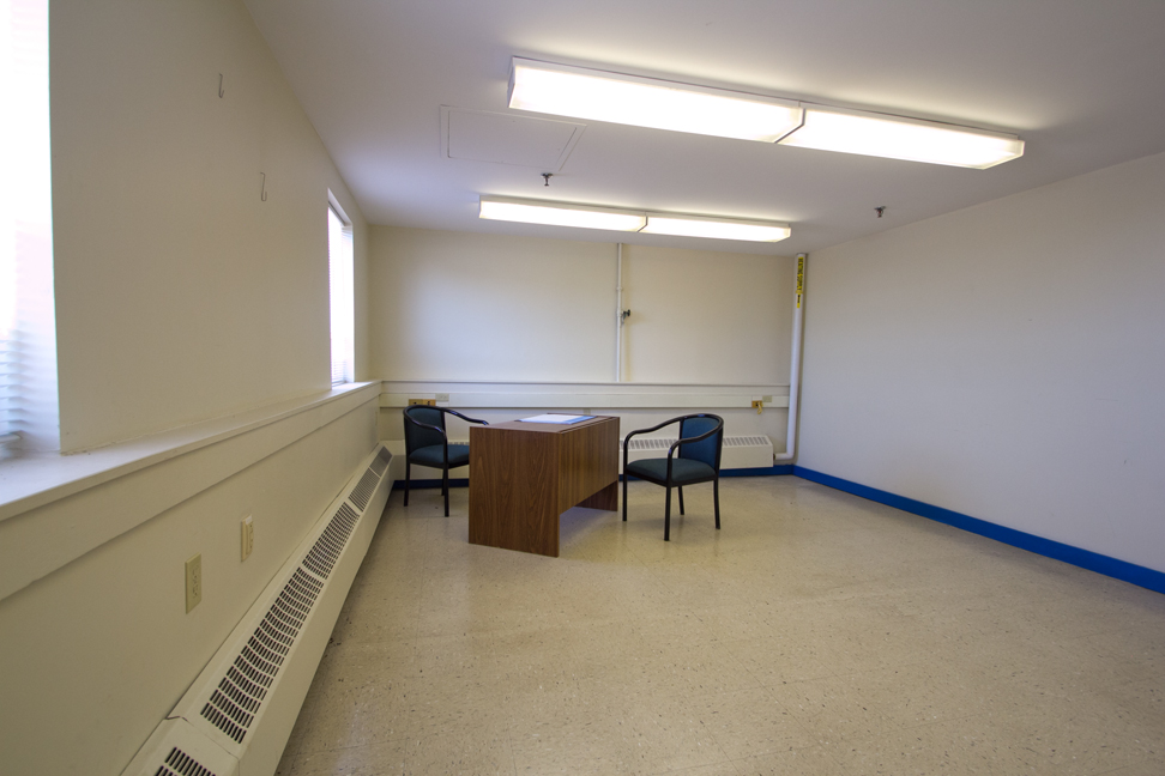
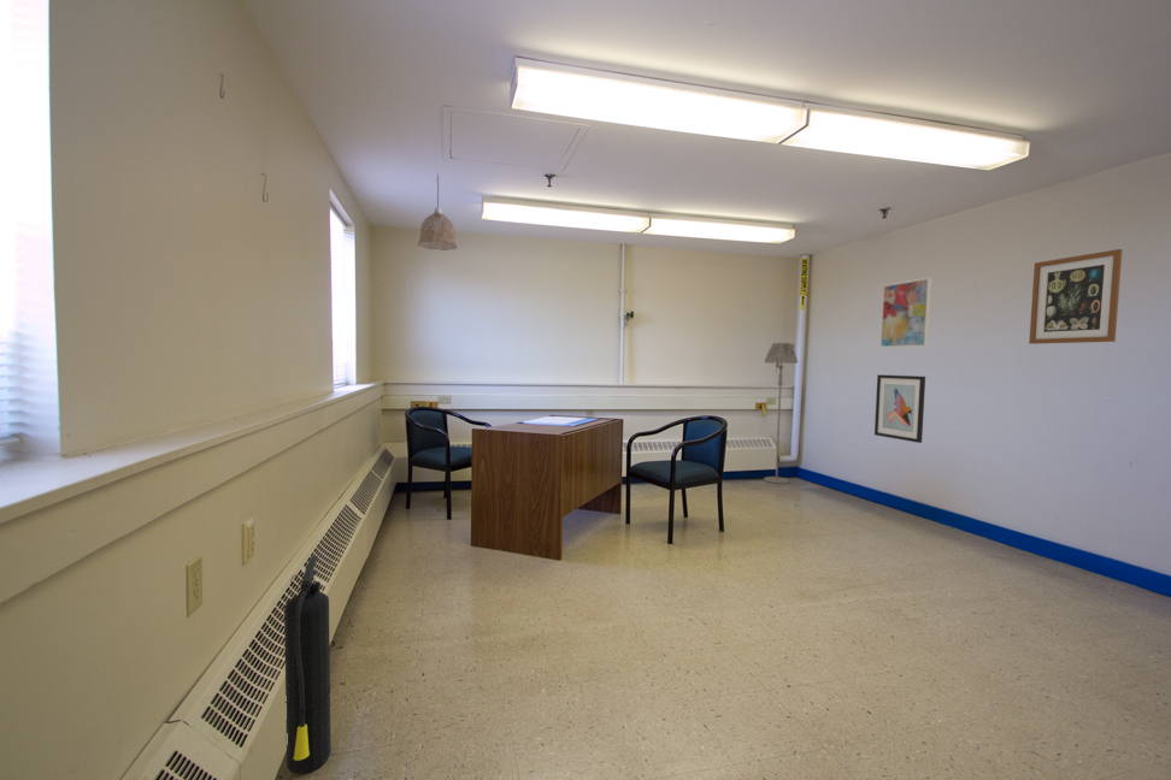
+ fire extinguisher (307, 666)
+ wall art (898, 407)
+ wall art (904, 314)
+ pendant lamp (437, 209)
+ wall art (1072, 300)
+ floor lamp (778, 412)
